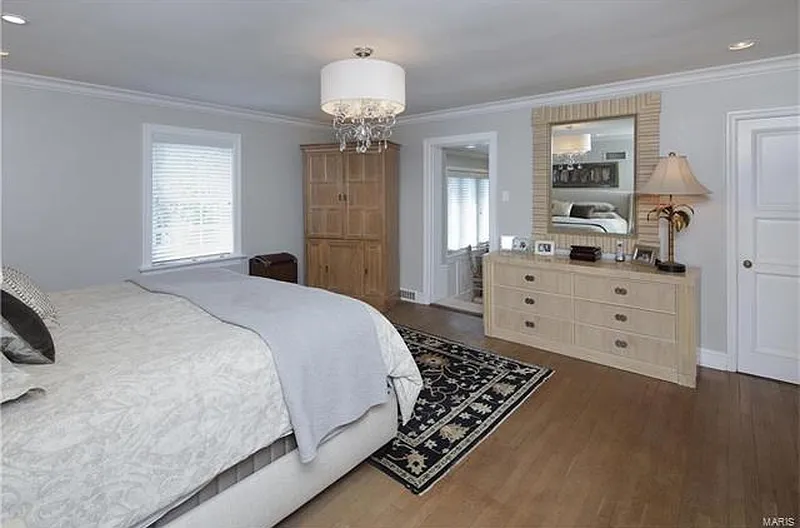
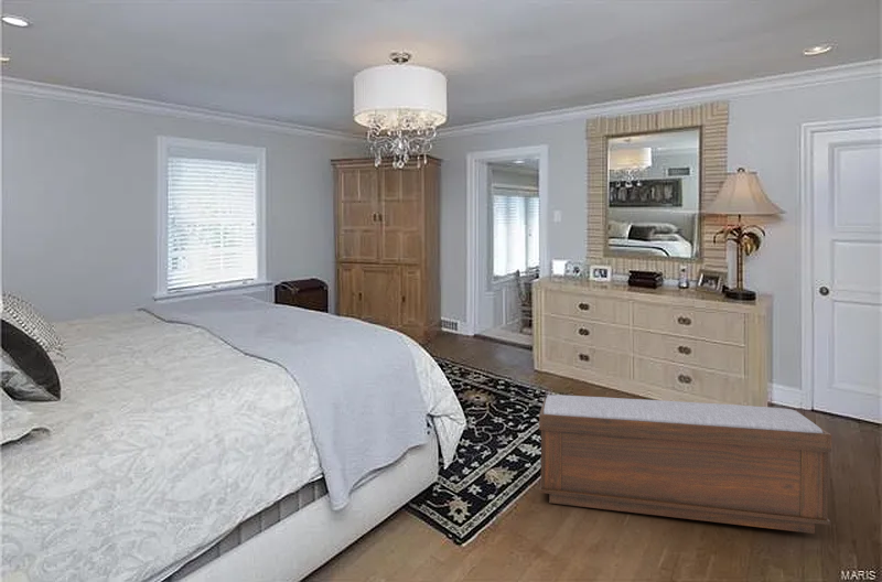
+ bench (667, 453)
